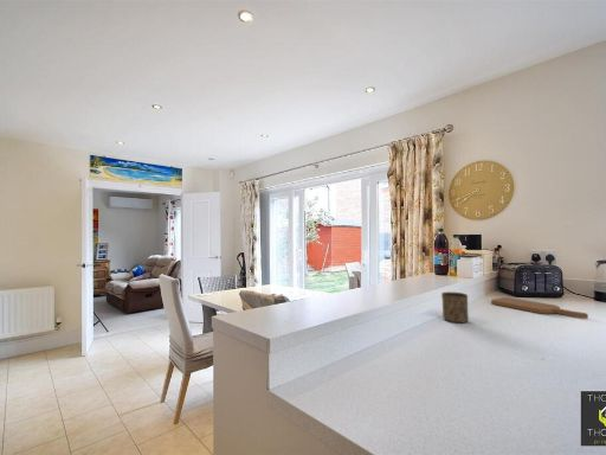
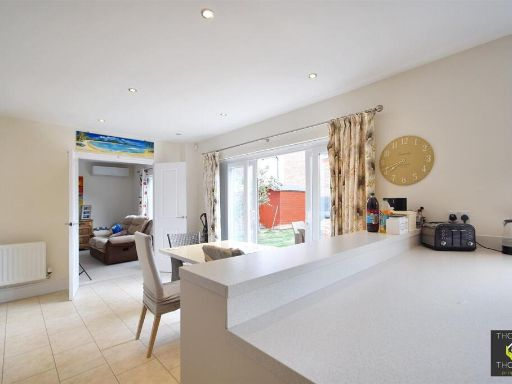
- cup (454, 307)
- cutting board (537, 307)
